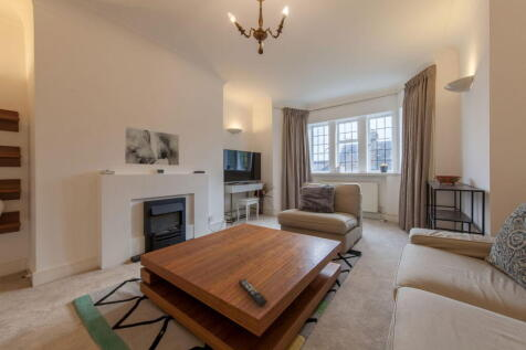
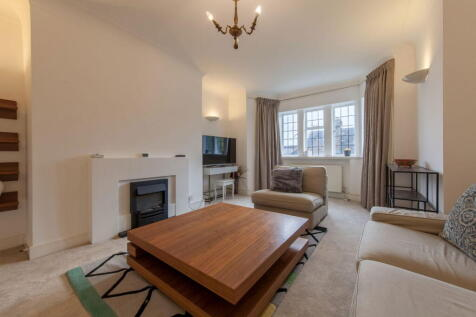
- wall art (154, 148)
- remote control (251, 290)
